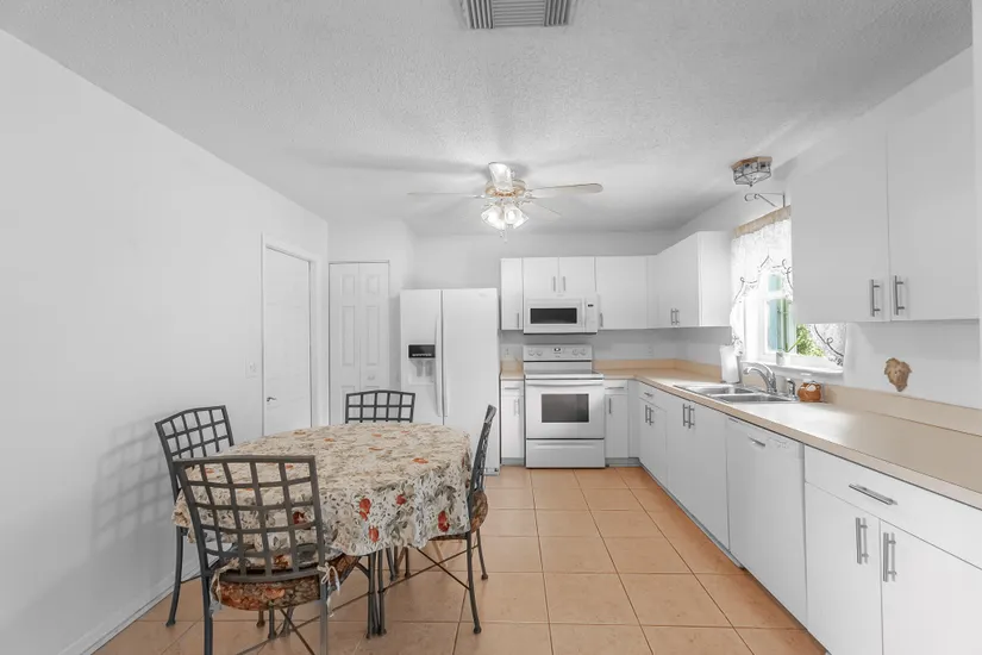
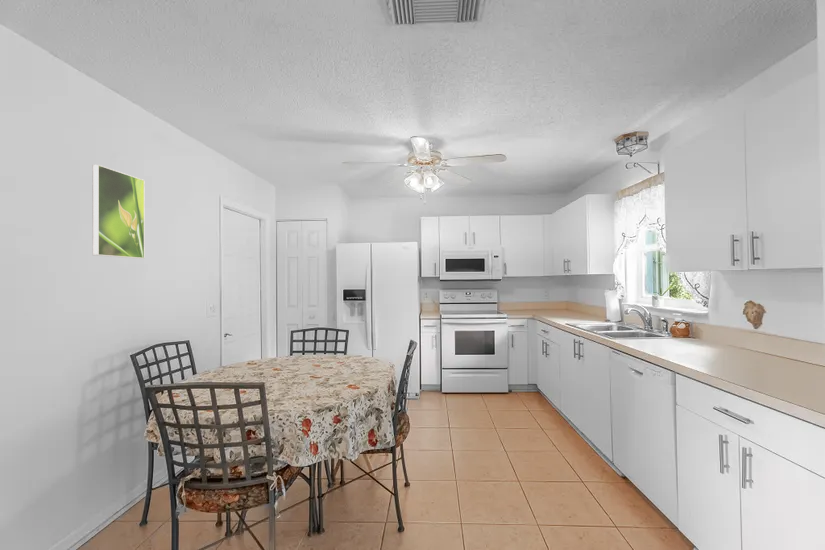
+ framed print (120, 214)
